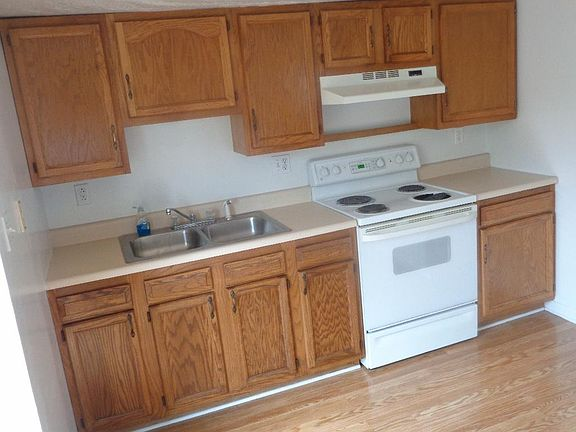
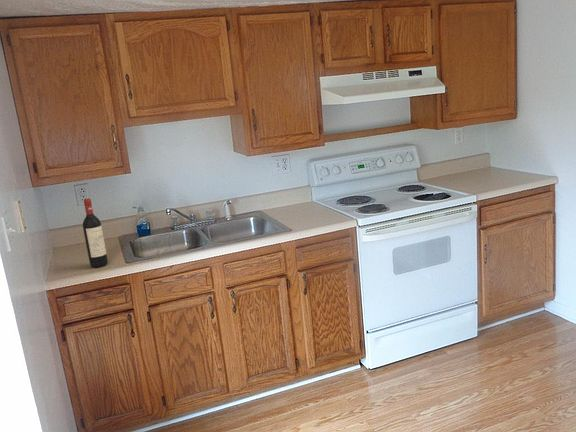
+ wine bottle (93, 232)
